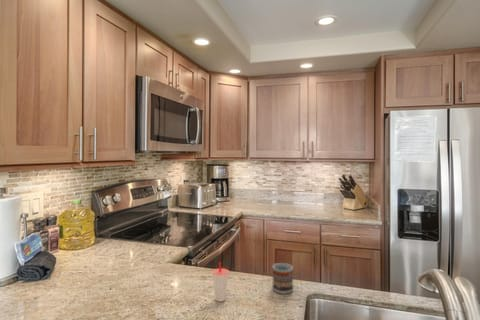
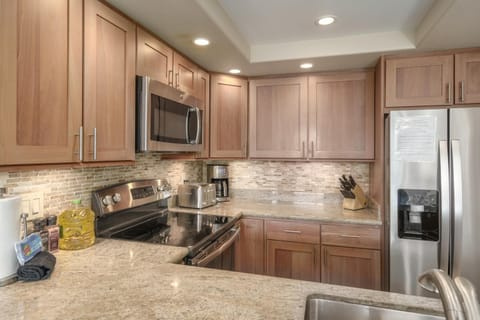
- cup (282, 276)
- cup (220, 280)
